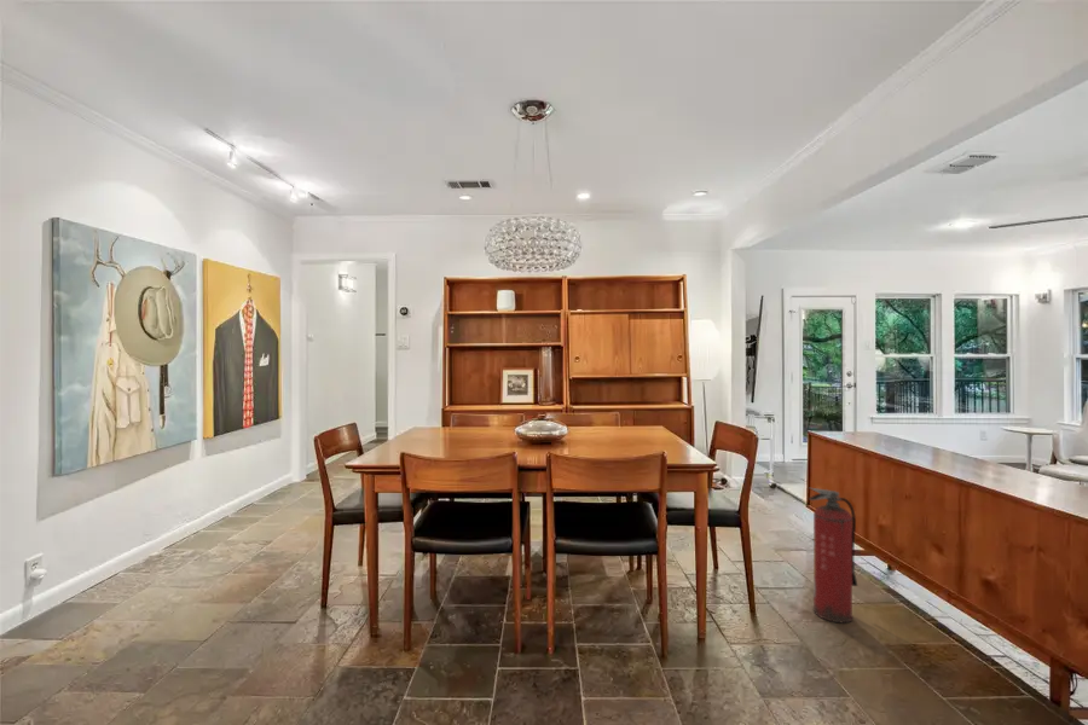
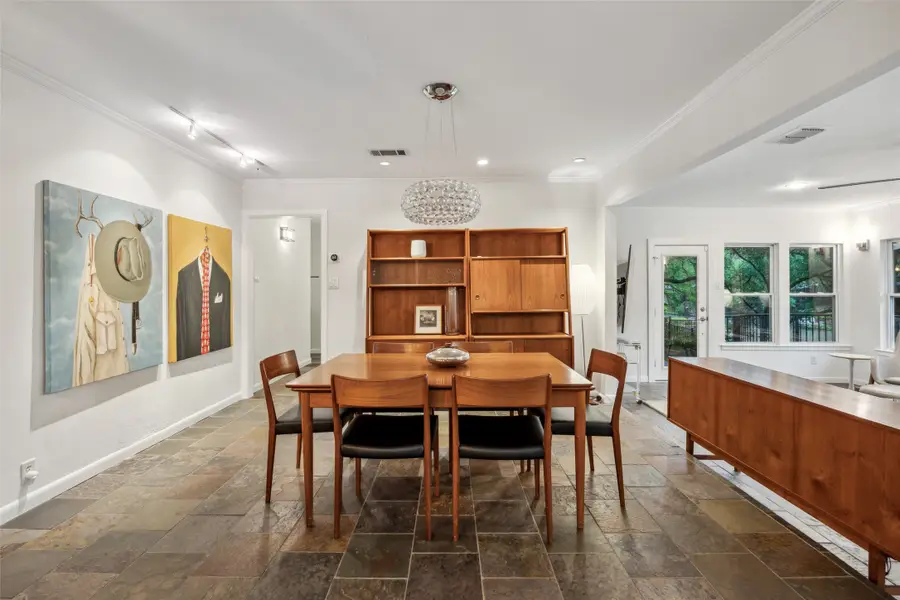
- fire extinguisher (833, 551)
